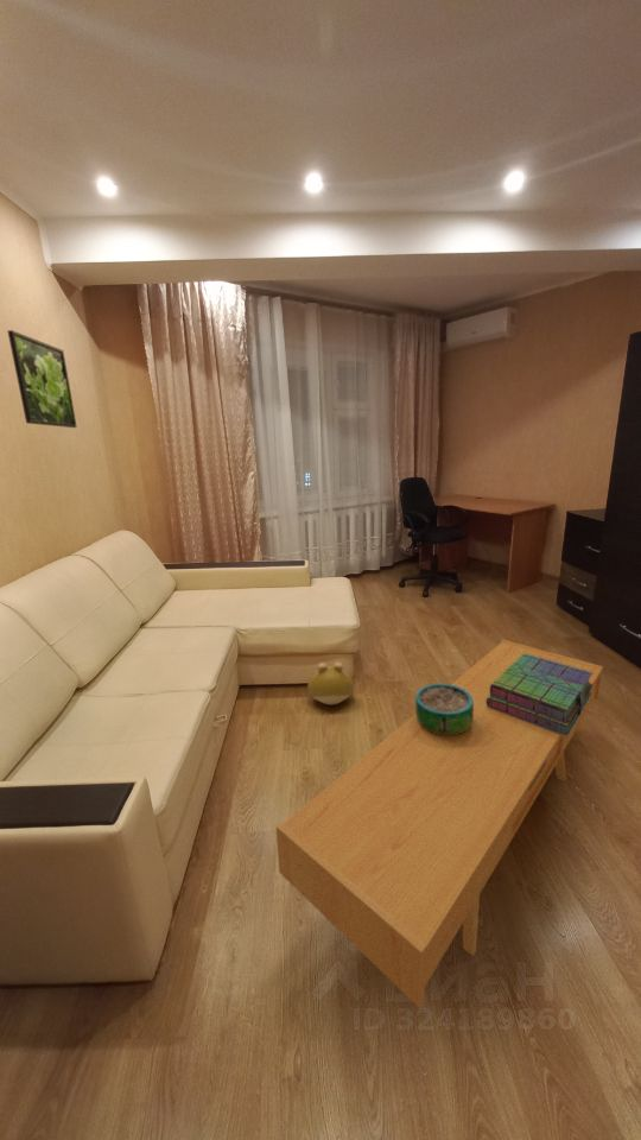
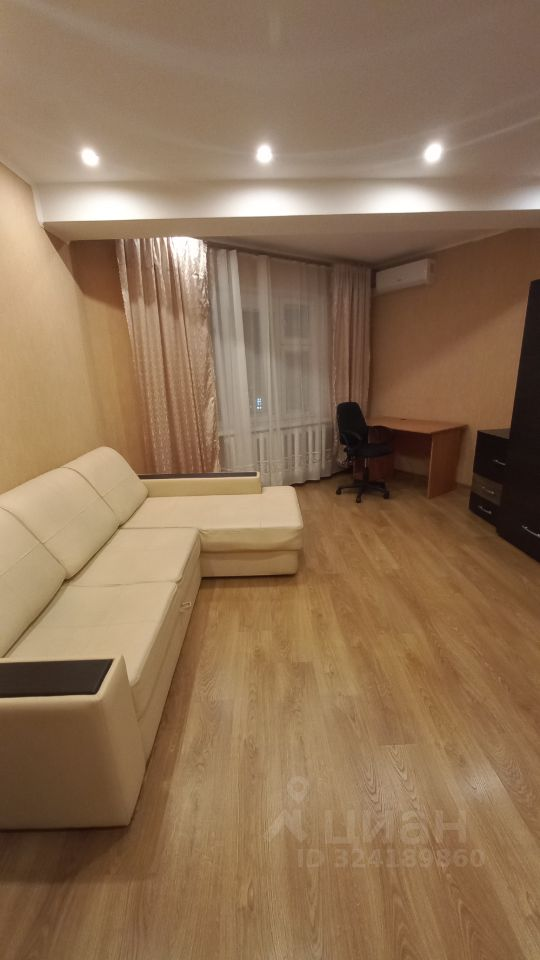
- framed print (45, 384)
- stack of books (541, 686)
- decorative bowl (444, 707)
- tv console (476, 773)
- plush toy (330, 682)
